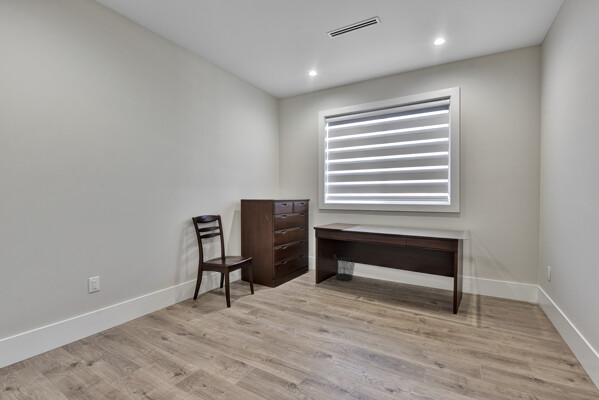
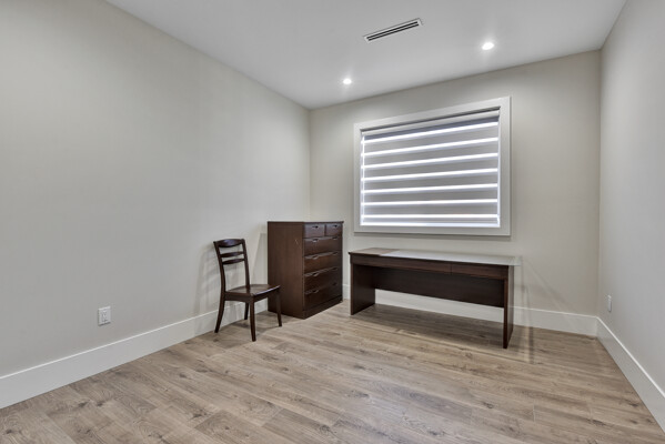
- wastebasket (344, 267)
